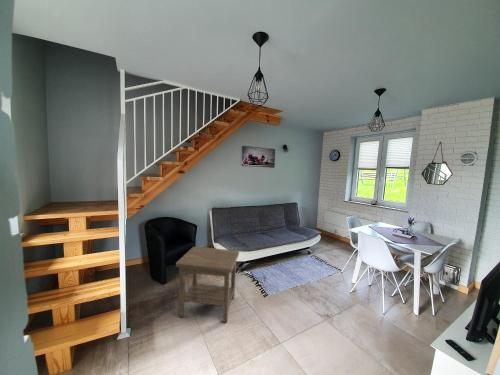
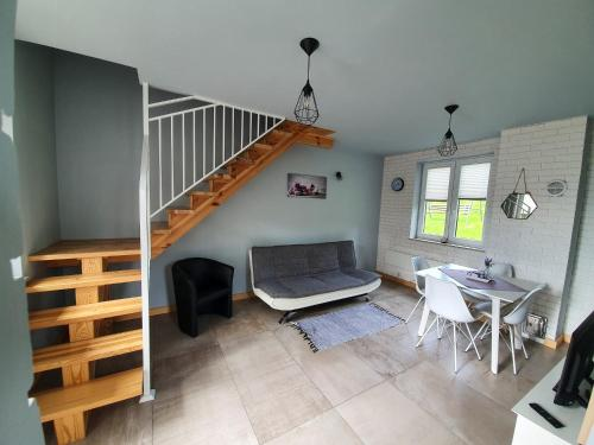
- side table (209, 285)
